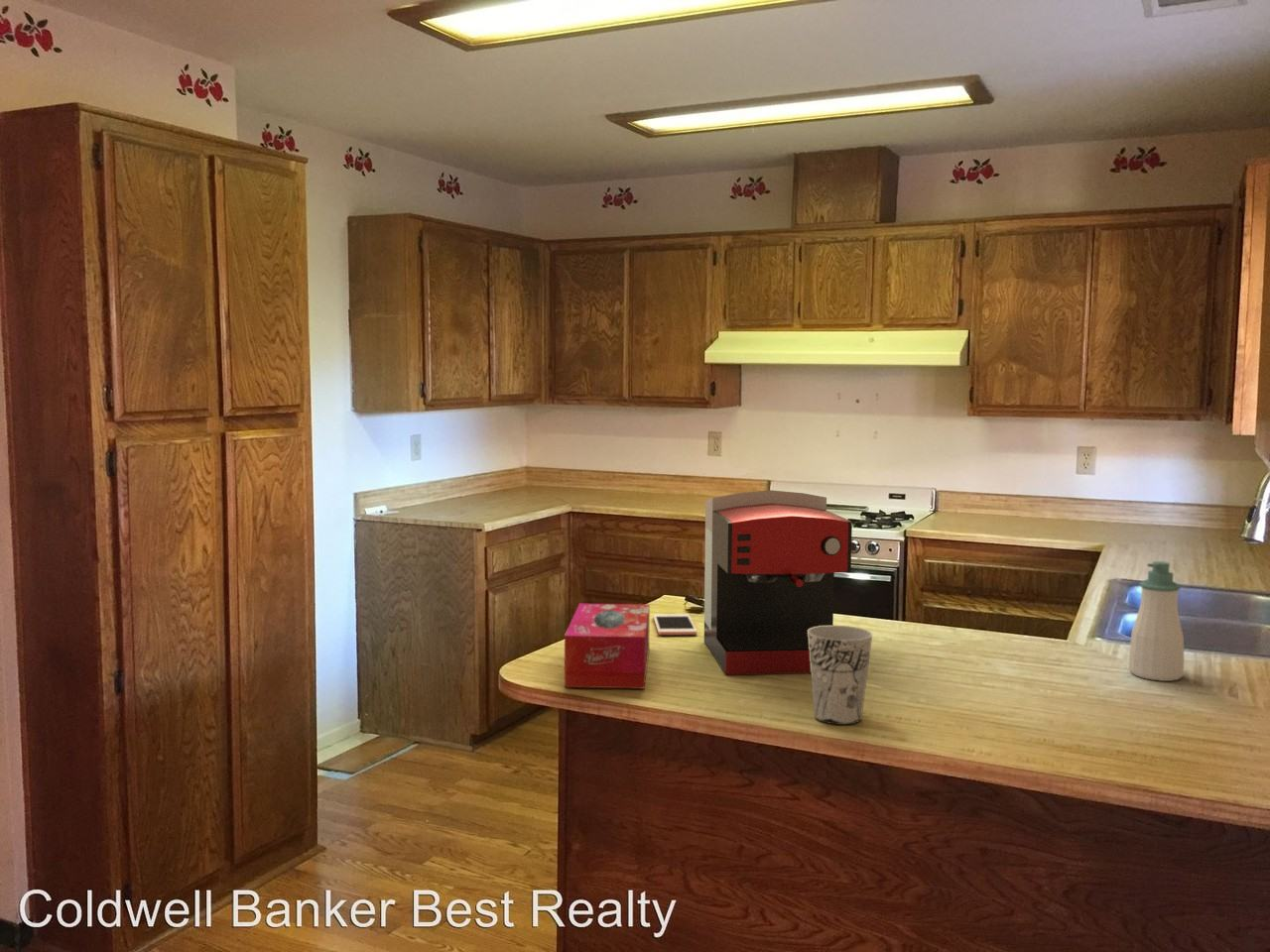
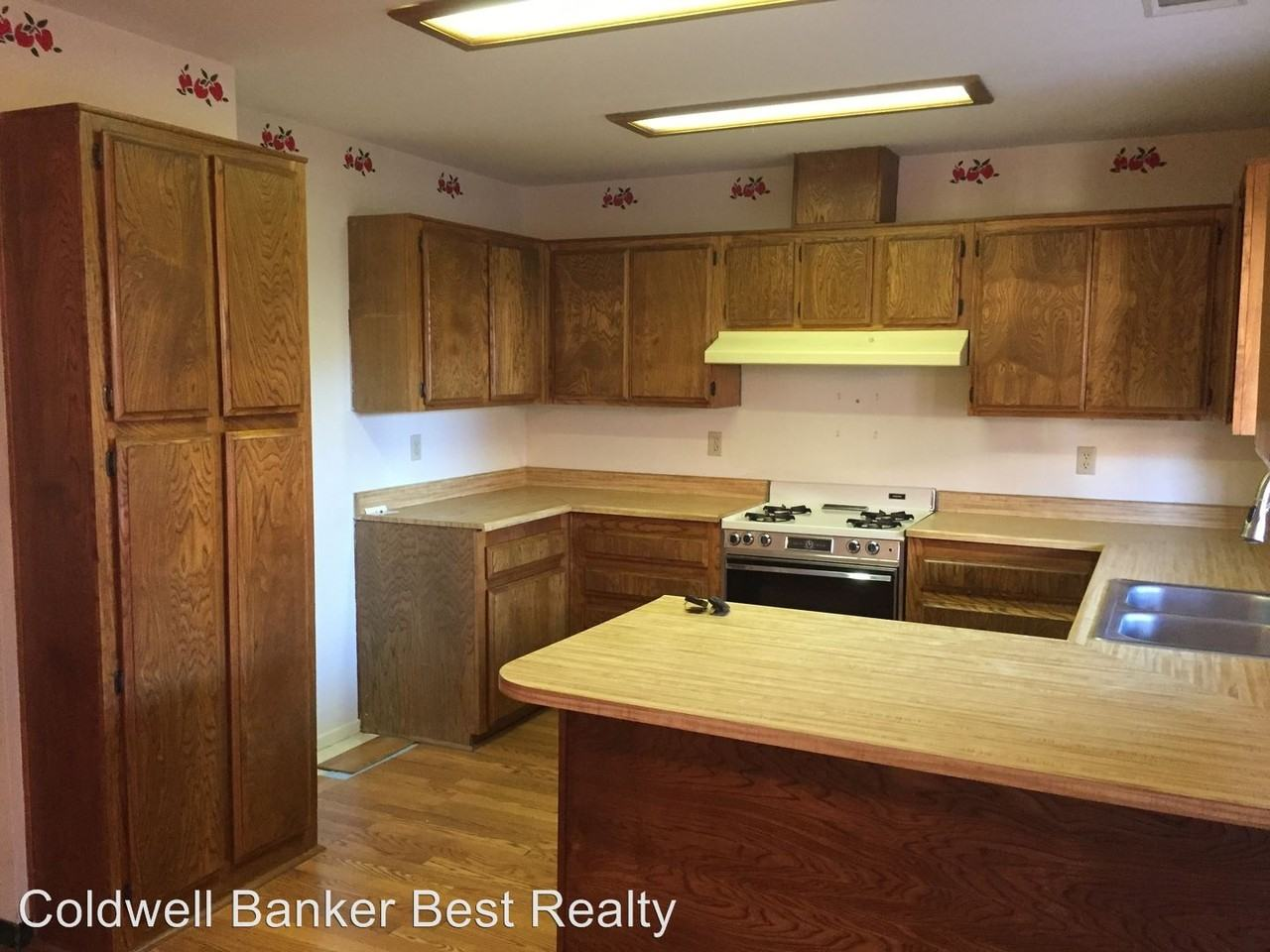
- tissue box (609, 643)
- coffee maker (777, 578)
- cup (838, 674)
- cell phone (674, 624)
- soap bottle (1158, 619)
